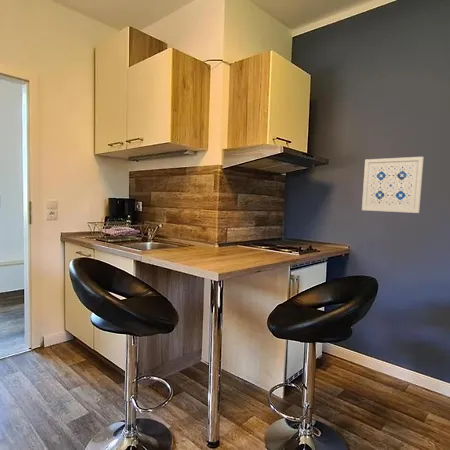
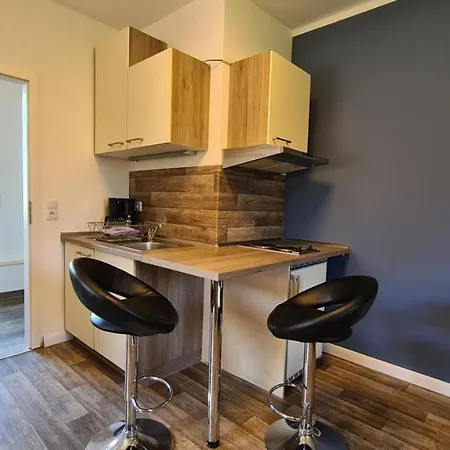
- wall art (391, 185)
